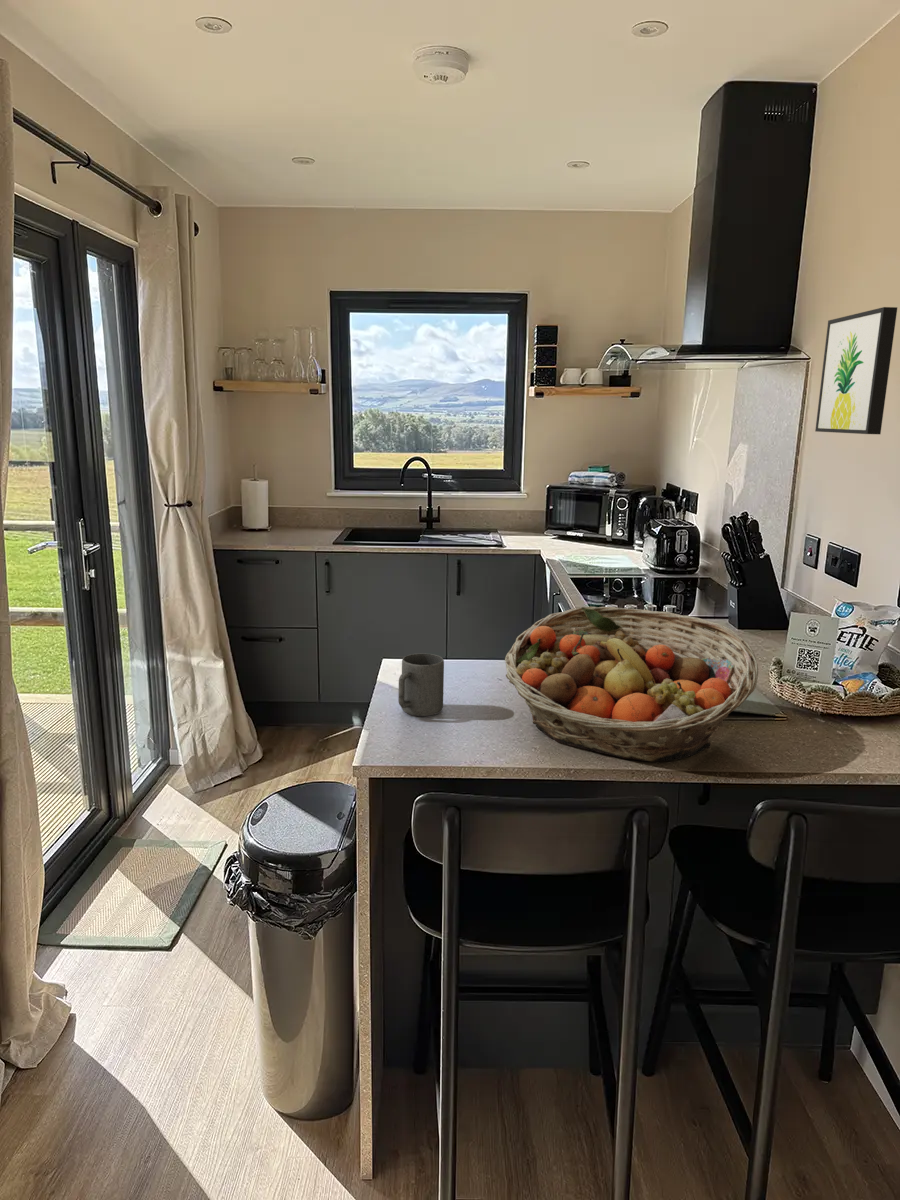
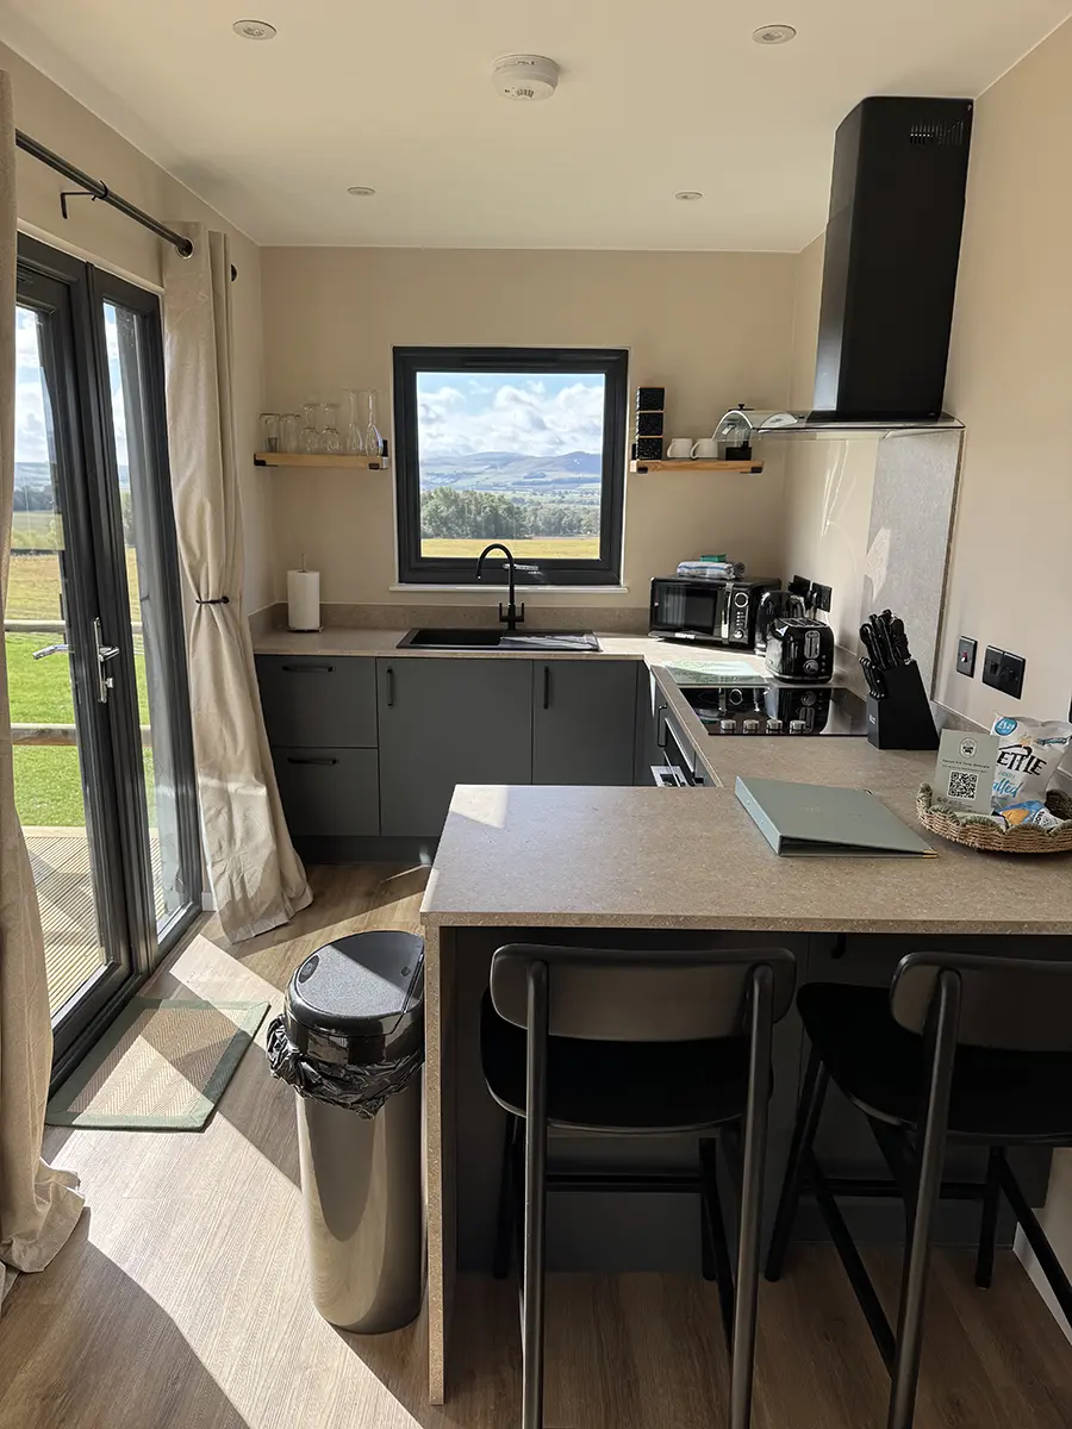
- wall art (852, 374)
- fruit basket (625, 678)
- mug (417, 686)
